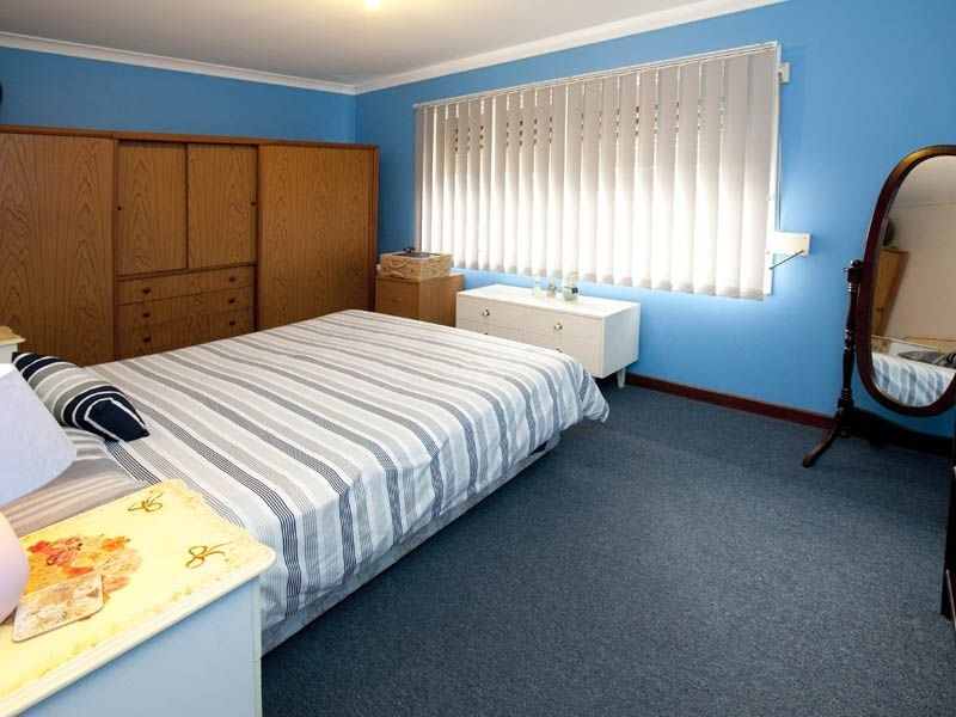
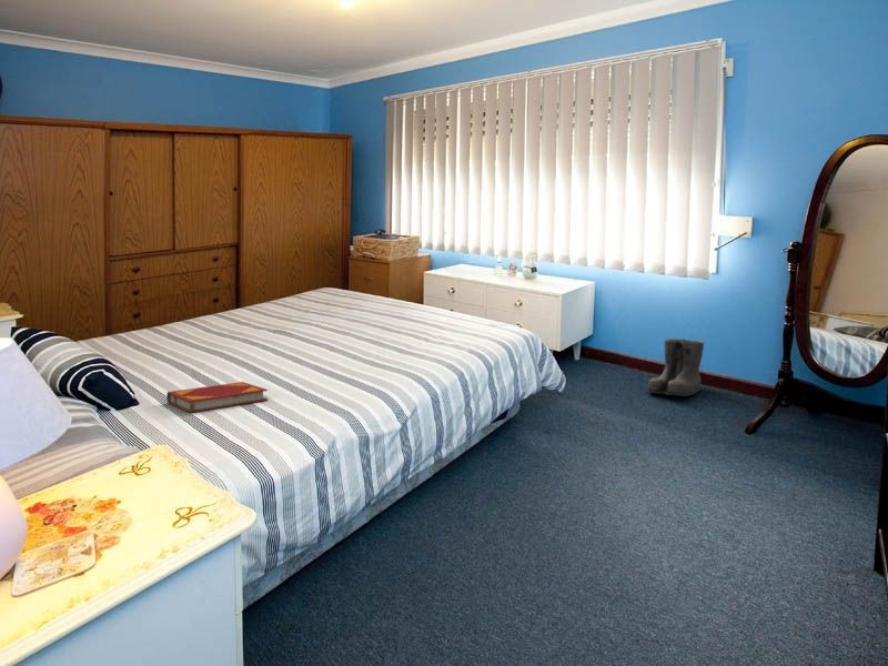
+ boots (676, 365)
+ hardback book (218, 395)
